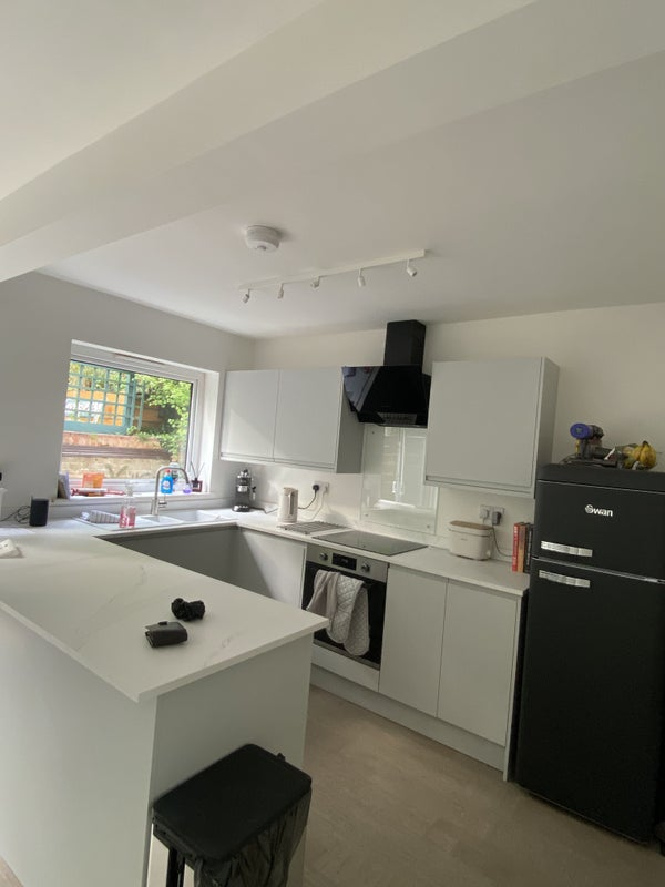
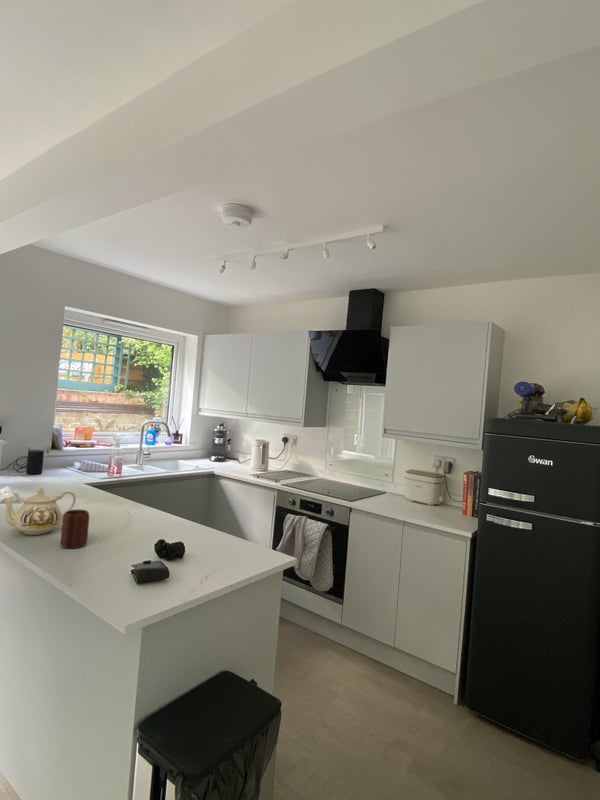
+ teapot (39, 509)
+ mug (74, 527)
